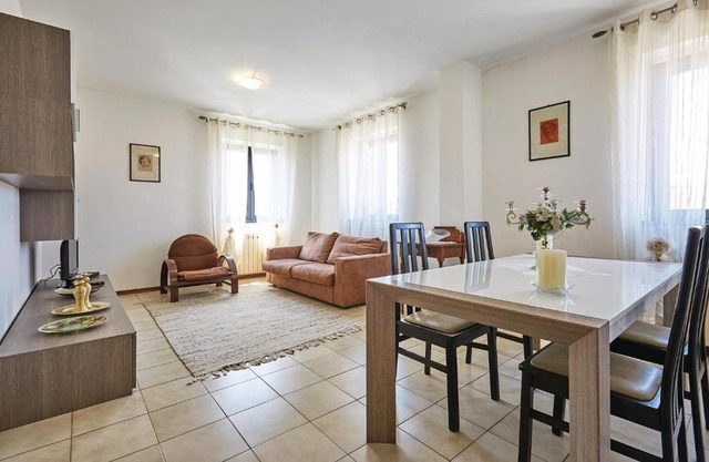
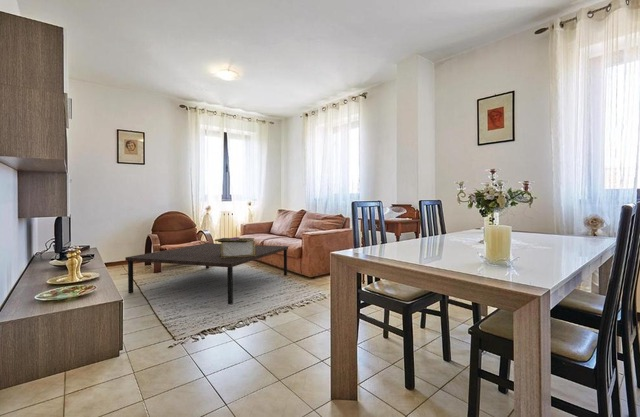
+ coffee table (216, 266)
+ decorative box (235, 246)
